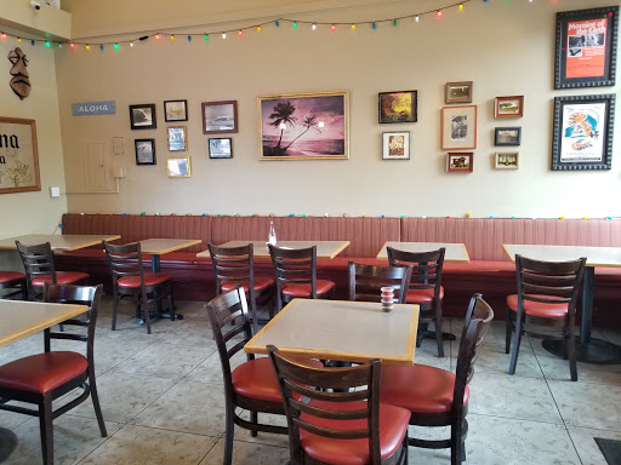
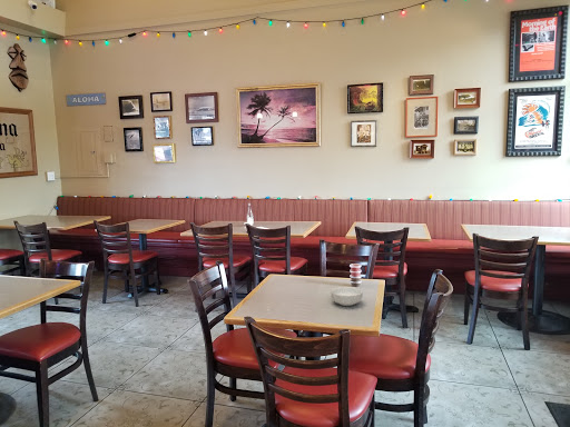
+ cereal bowl (346, 297)
